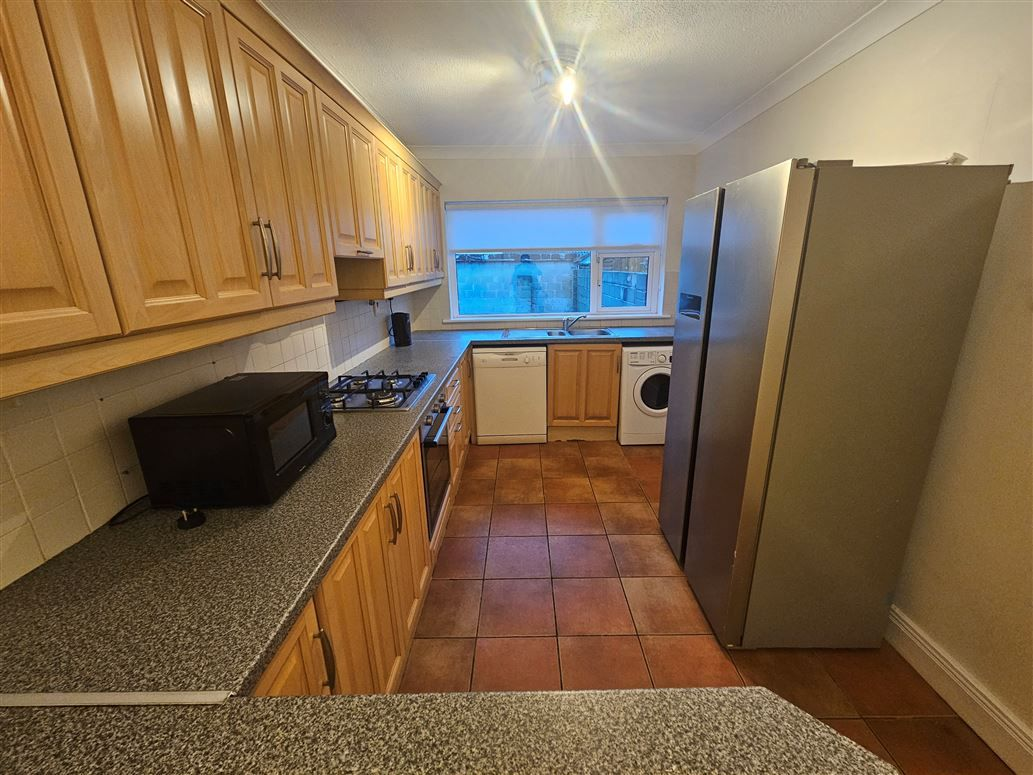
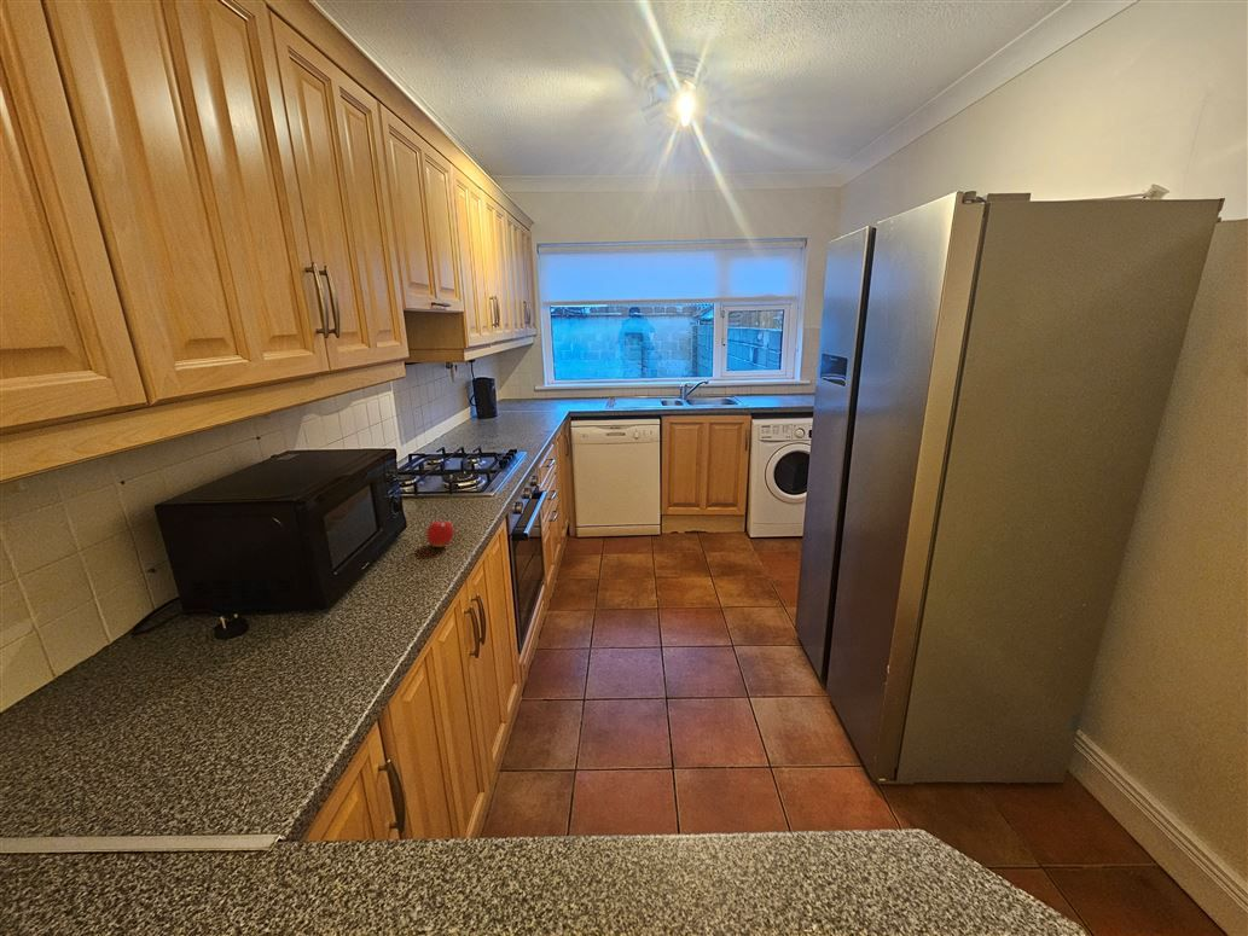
+ fruit (440, 531)
